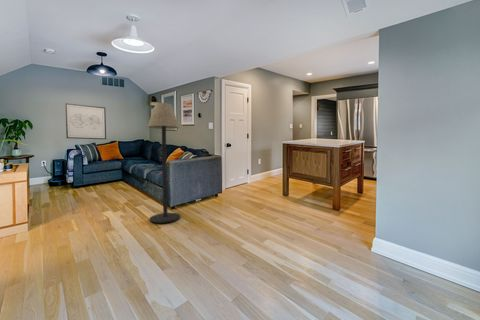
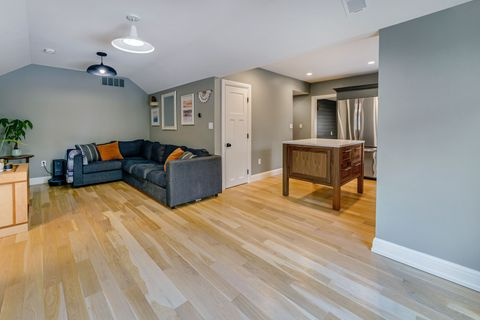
- wall art (86, 122)
- floor lamp (164, 161)
